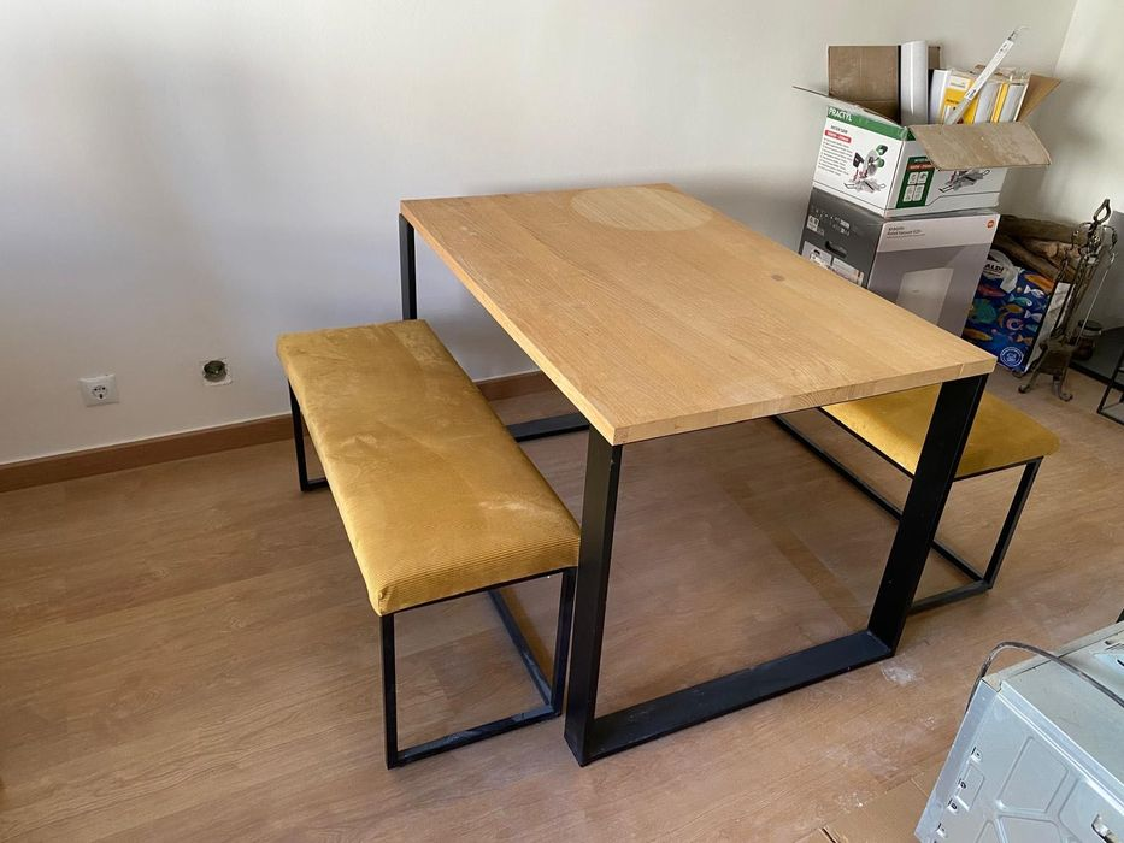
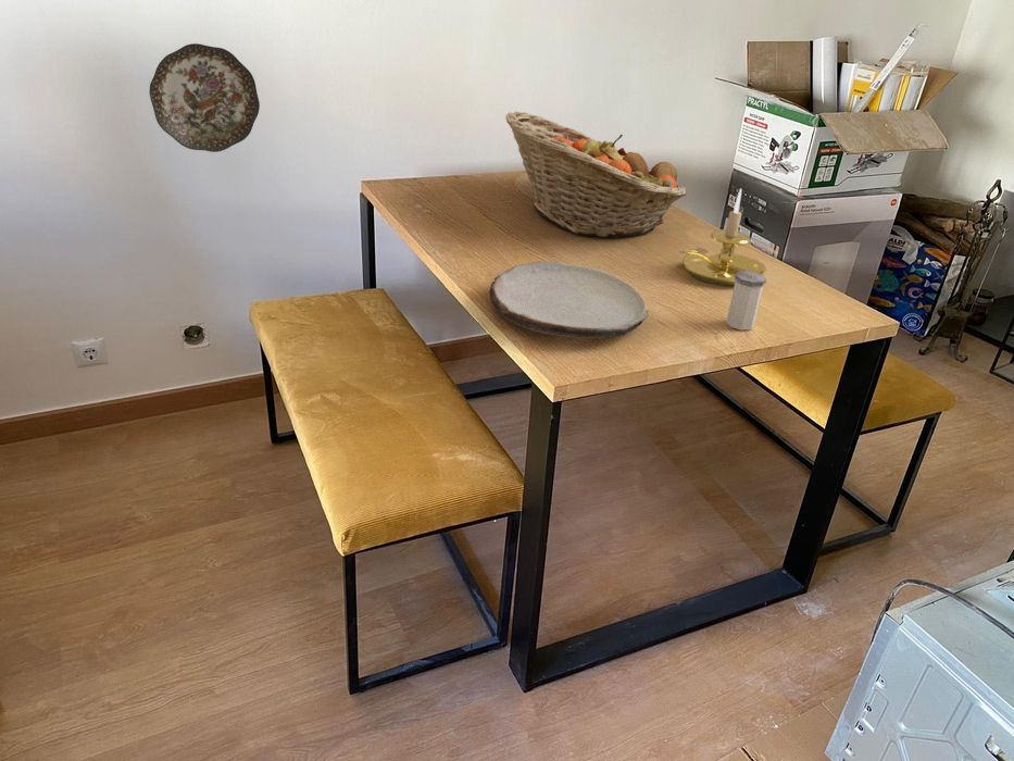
+ candle holder (725, 233)
+ fruit basket (591, 169)
+ salt shaker (744, 300)
+ plate (567, 301)
+ decorative plate (205, 98)
